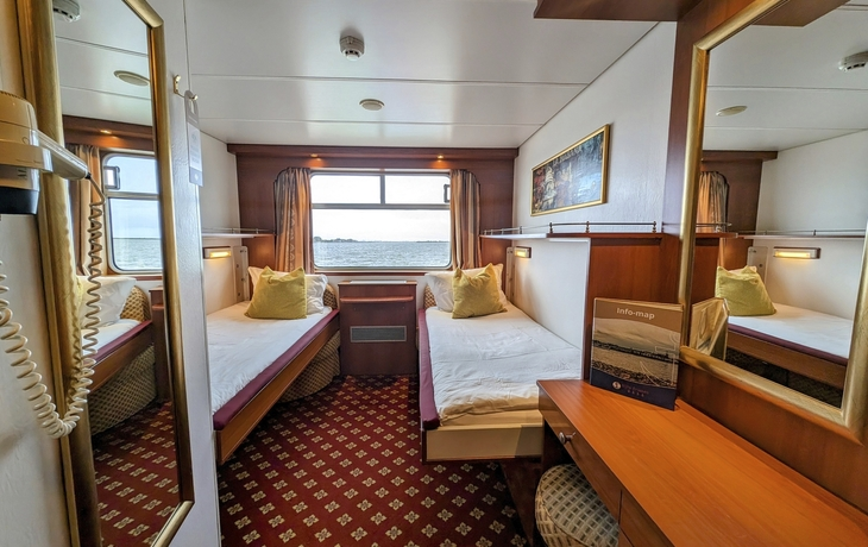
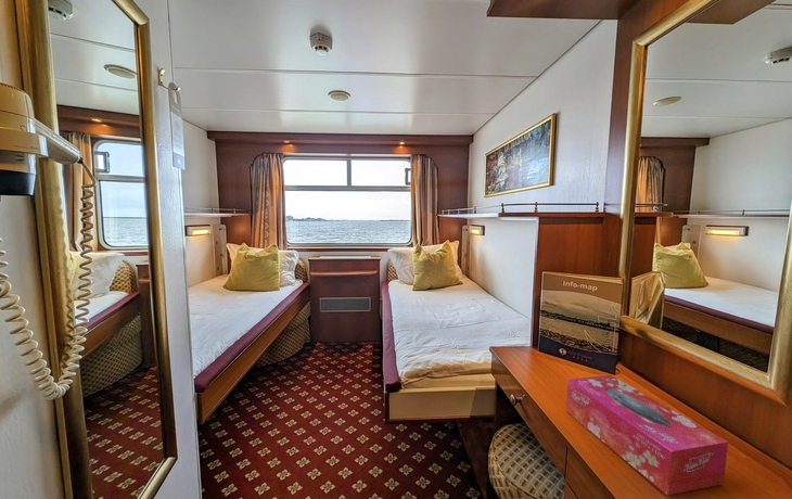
+ tissue box (633, 423)
